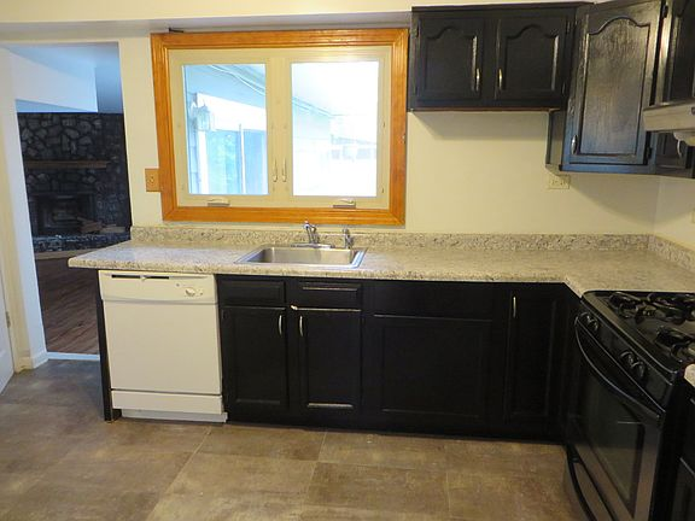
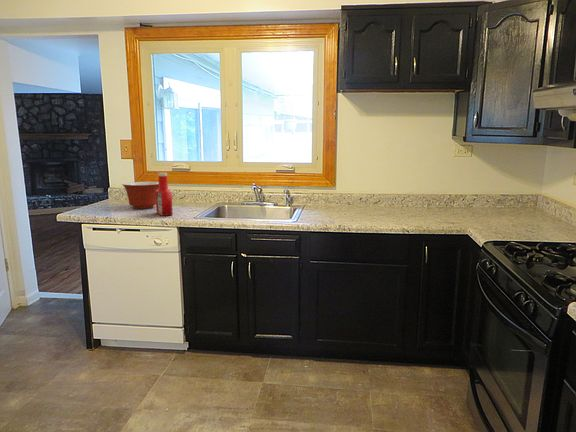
+ mixing bowl (142, 195)
+ soap bottle (163, 193)
